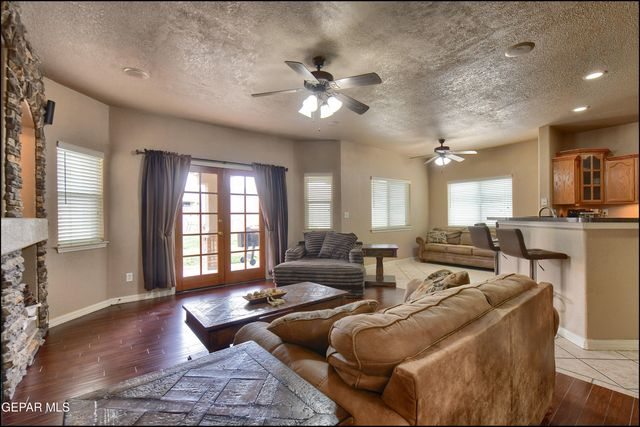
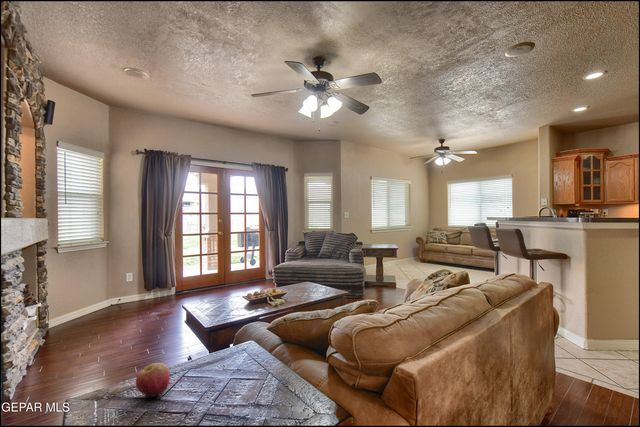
+ apple (153, 379)
